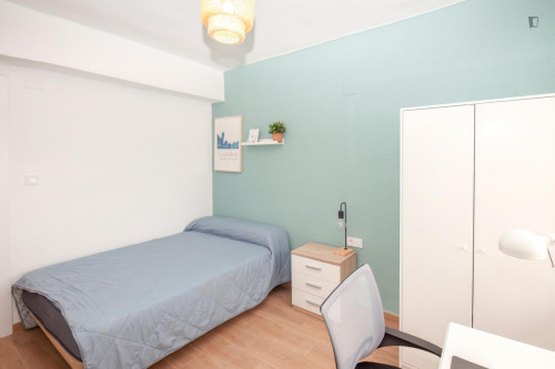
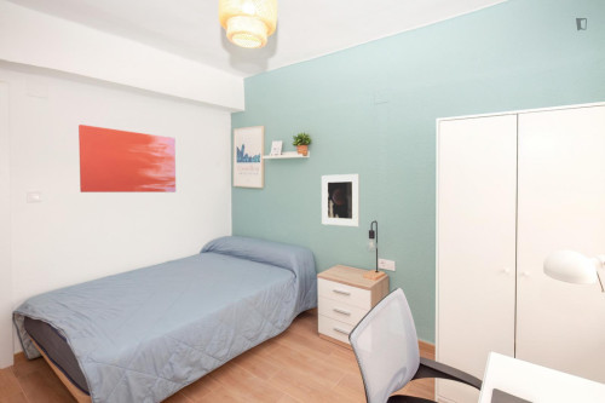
+ wall art (132, 162)
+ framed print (339, 200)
